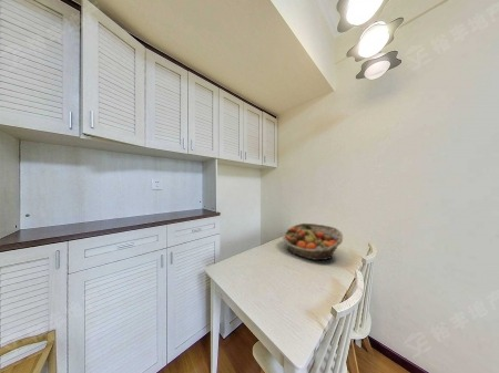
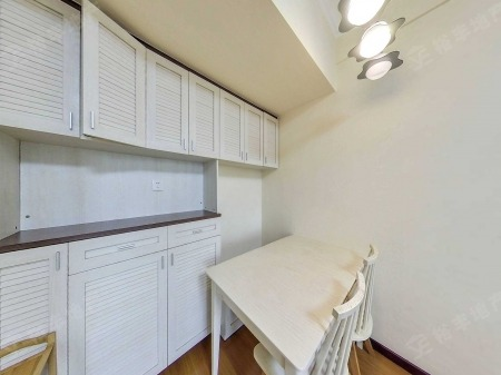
- fruit basket (310, 239)
